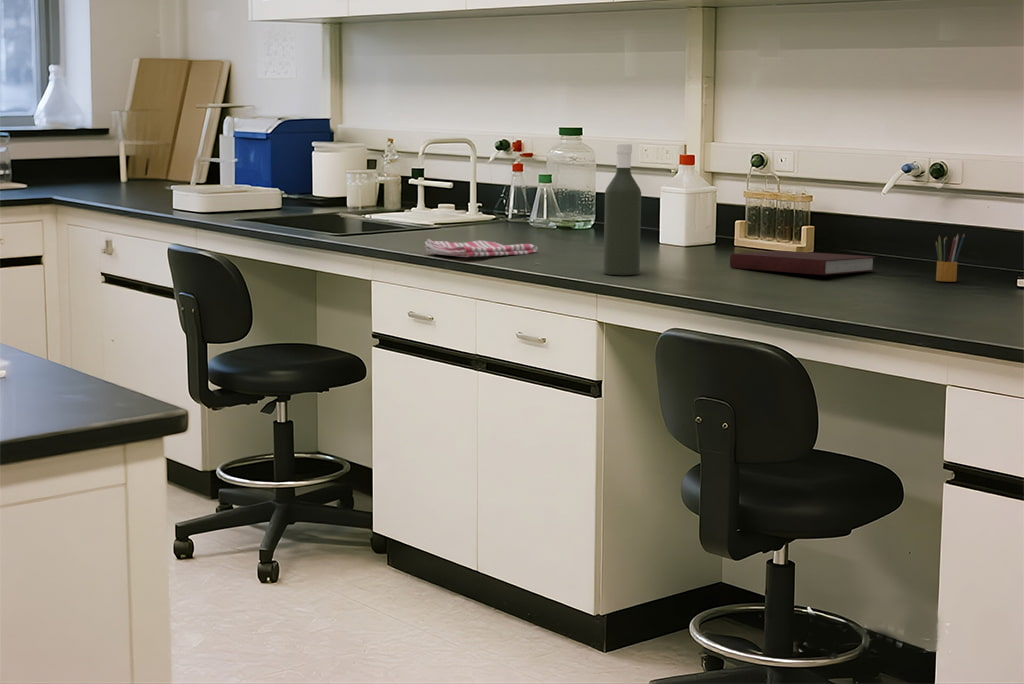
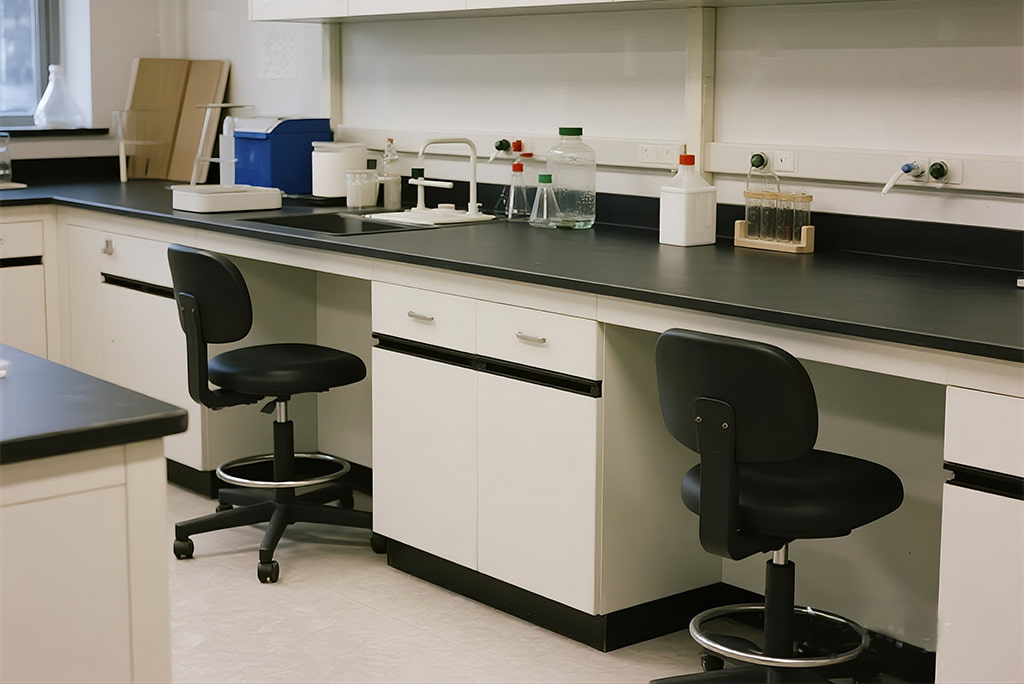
- pencil box (947, 256)
- notebook (801, 262)
- bottle (622, 209)
- dish towel (481, 246)
